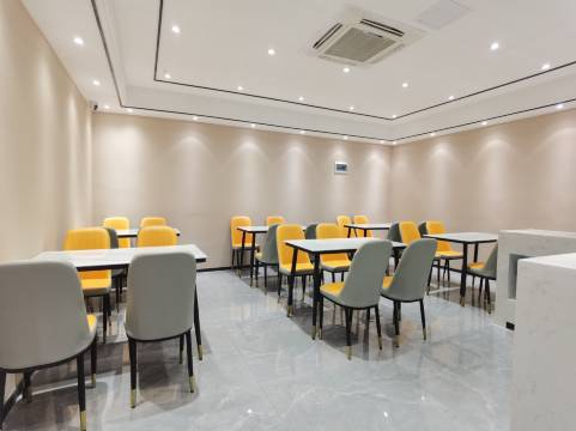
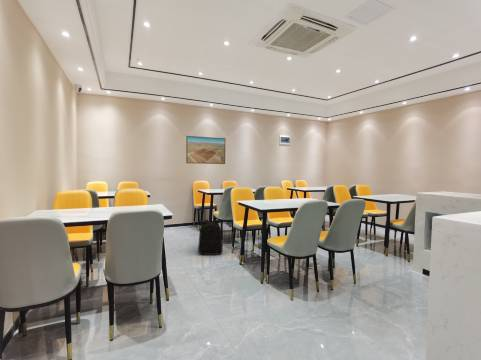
+ backpack (210, 236)
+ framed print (206, 150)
